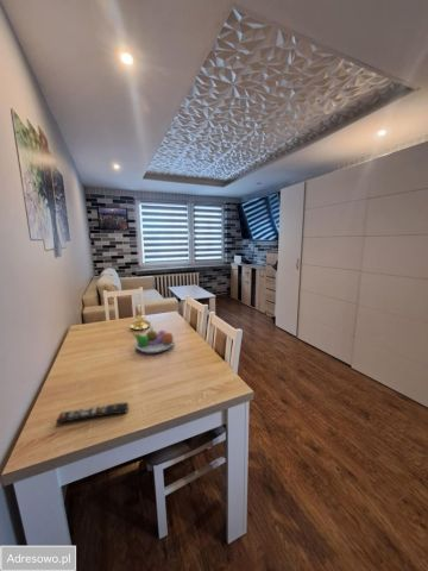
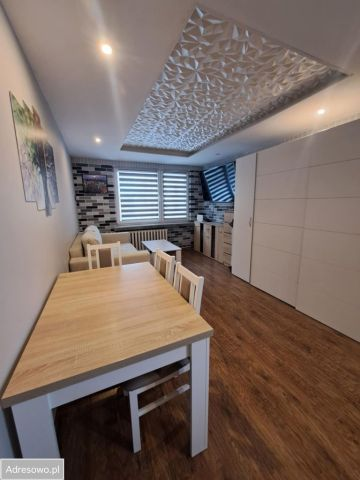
- remote control (94, 412)
- fruit bowl (153, 338)
- candle holder (139, 314)
